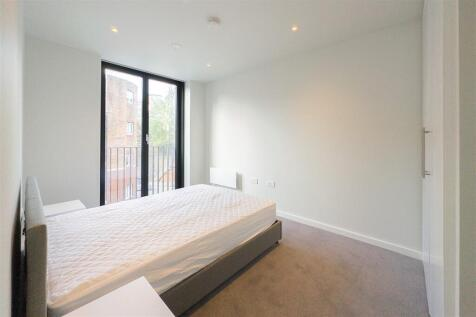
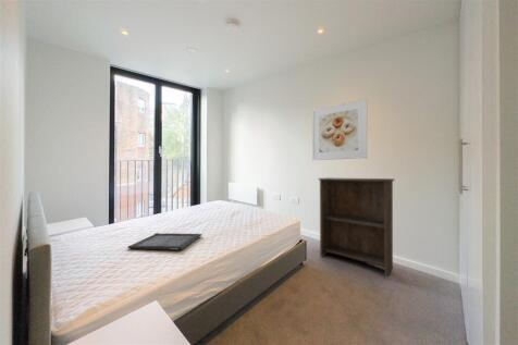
+ bookshelf (354, 220)
+ serving tray (168, 239)
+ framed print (337, 132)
